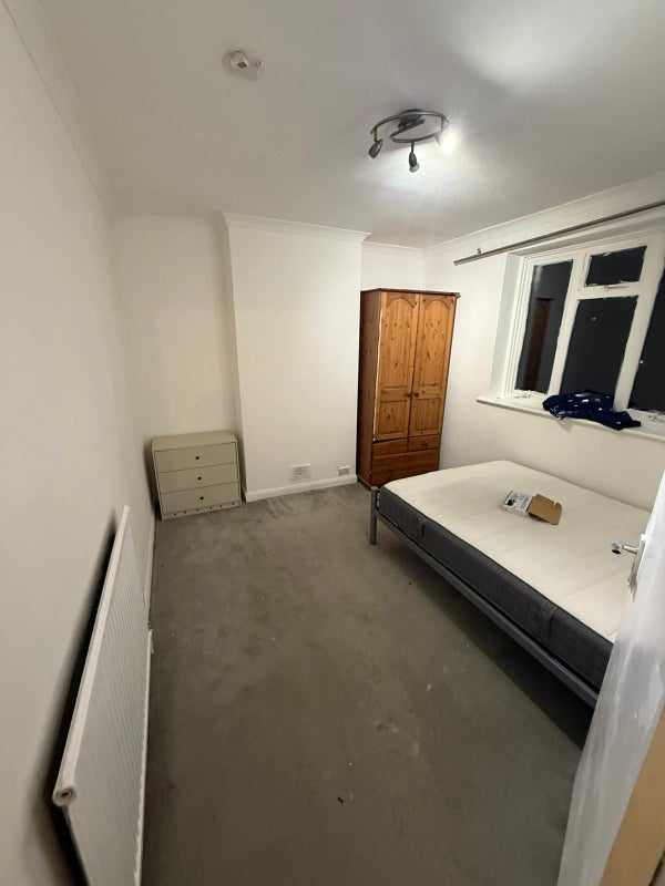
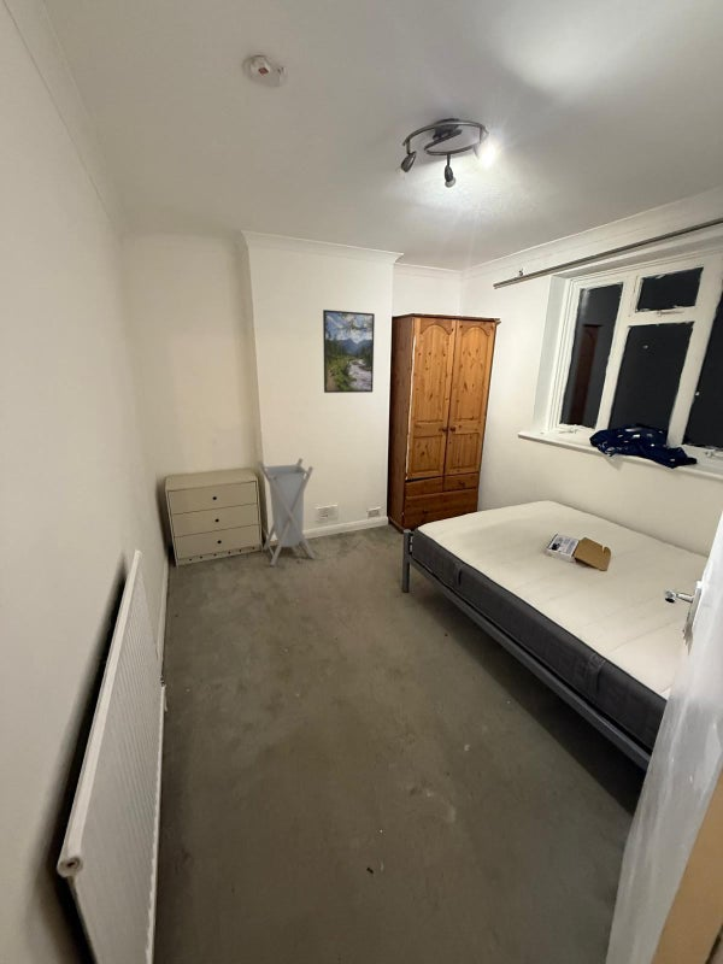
+ laundry hamper (287, 510)
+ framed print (348, 353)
